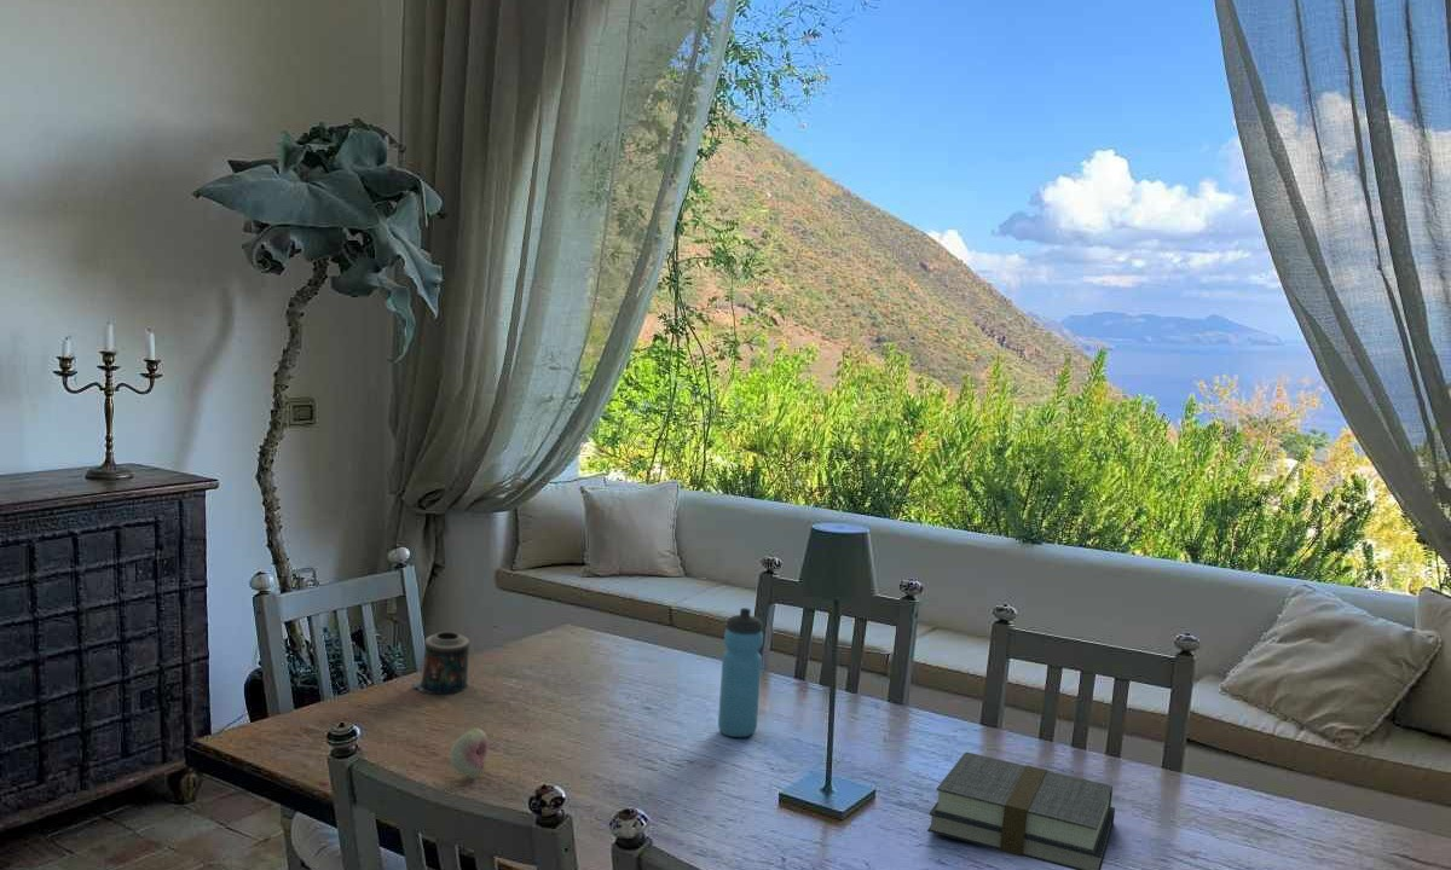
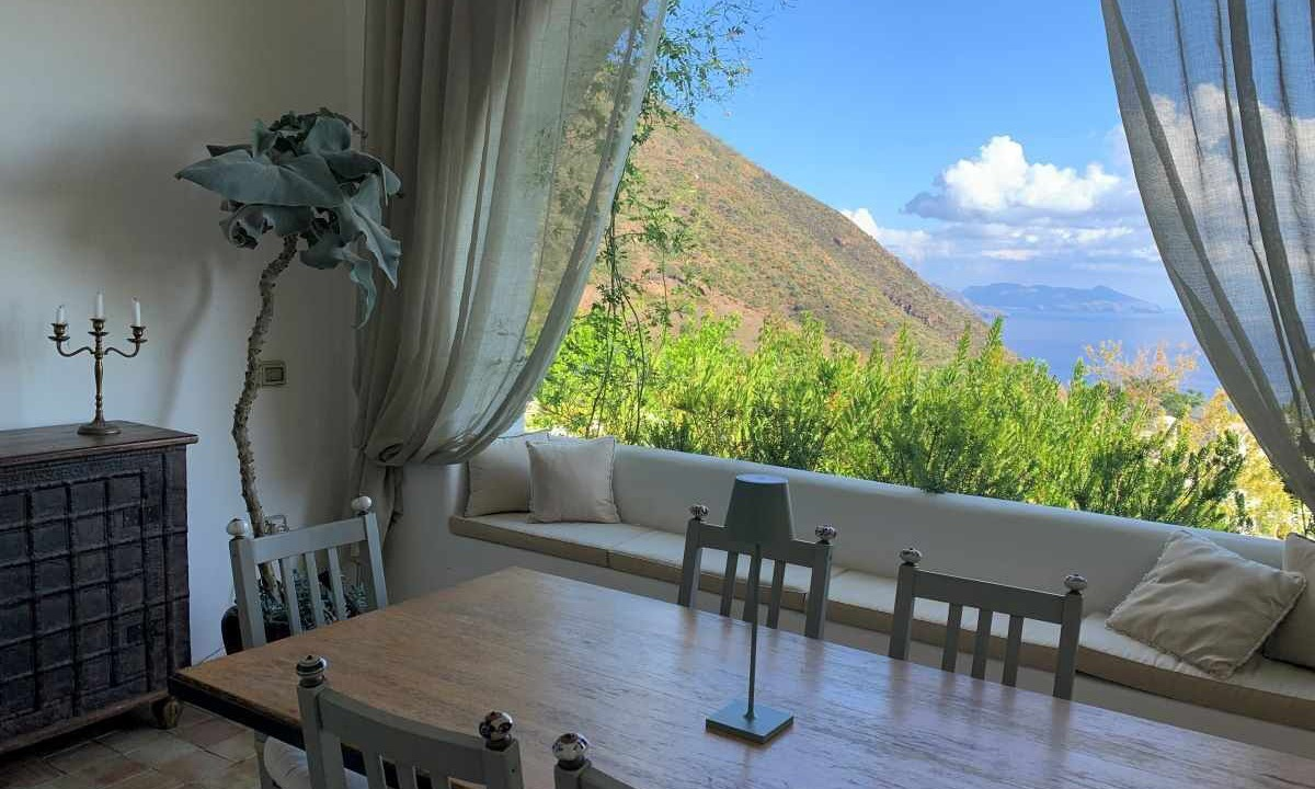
- water bottle (741, 669)
- fruit (470, 753)
- book (1024, 806)
- candle (439, 660)
